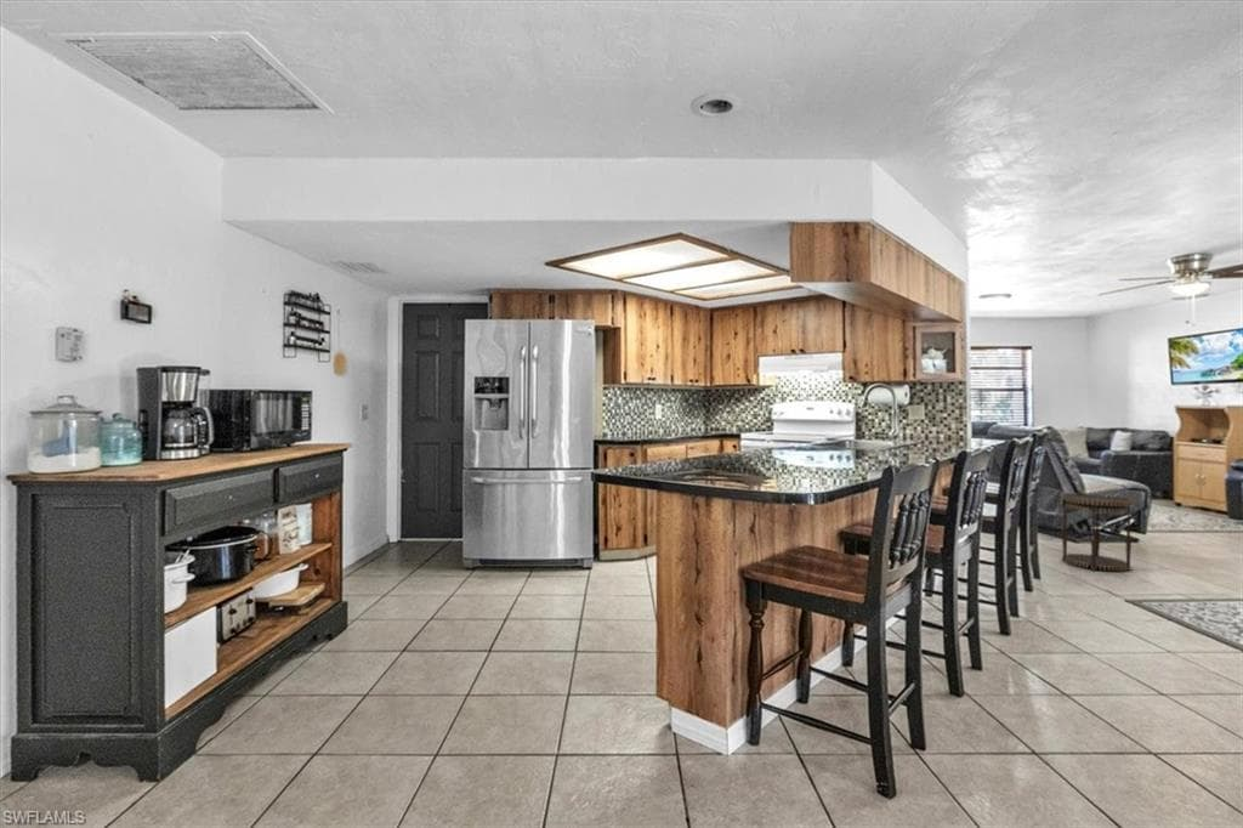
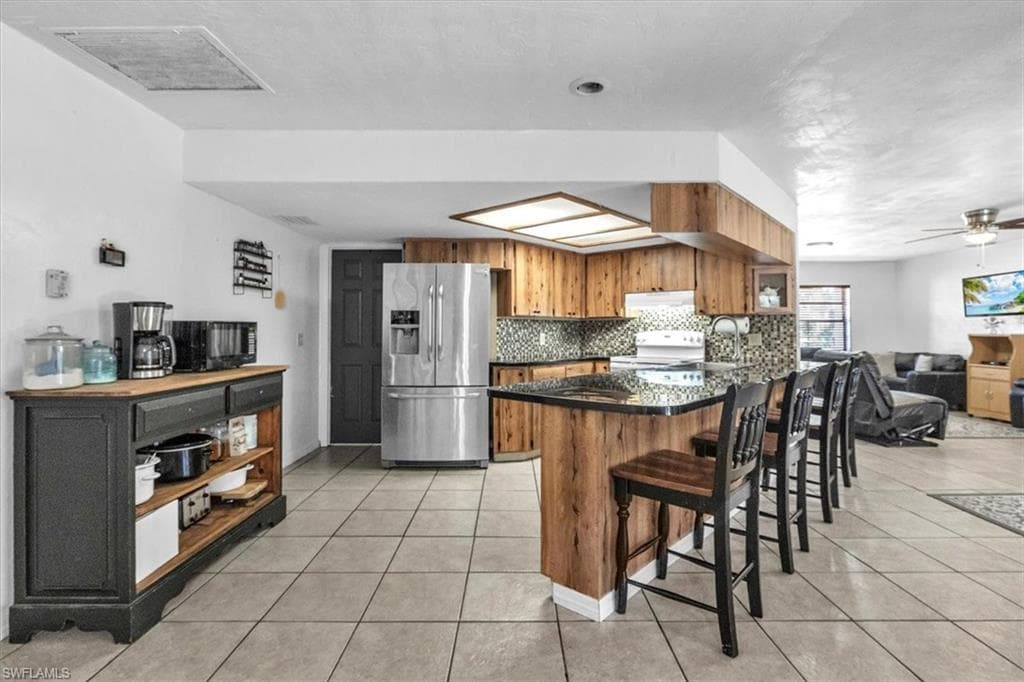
- side table (1095, 531)
